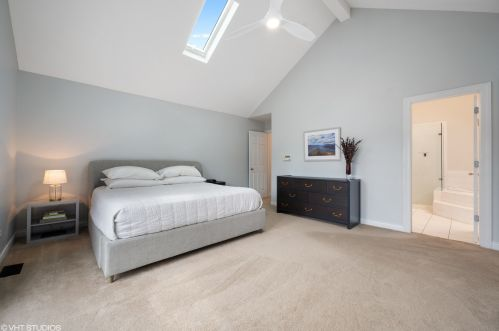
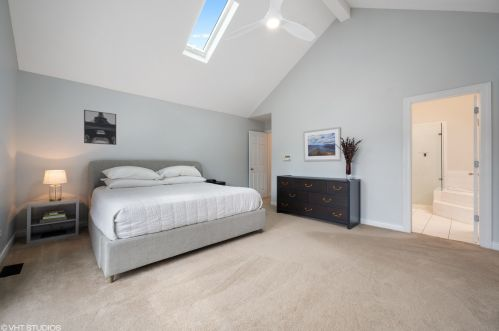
+ wall art (100, 128)
